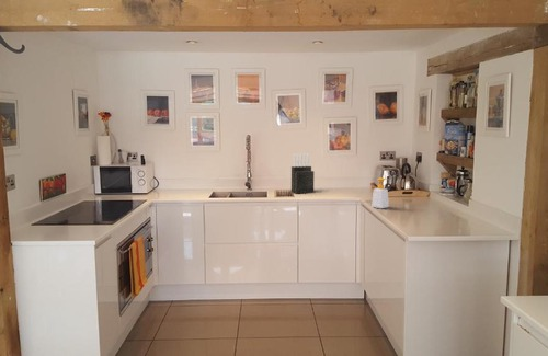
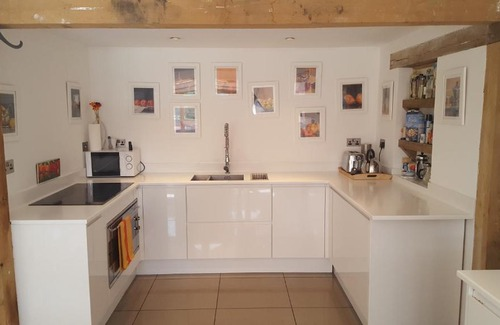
- soap bottle (381, 192)
- knife block (302, 173)
